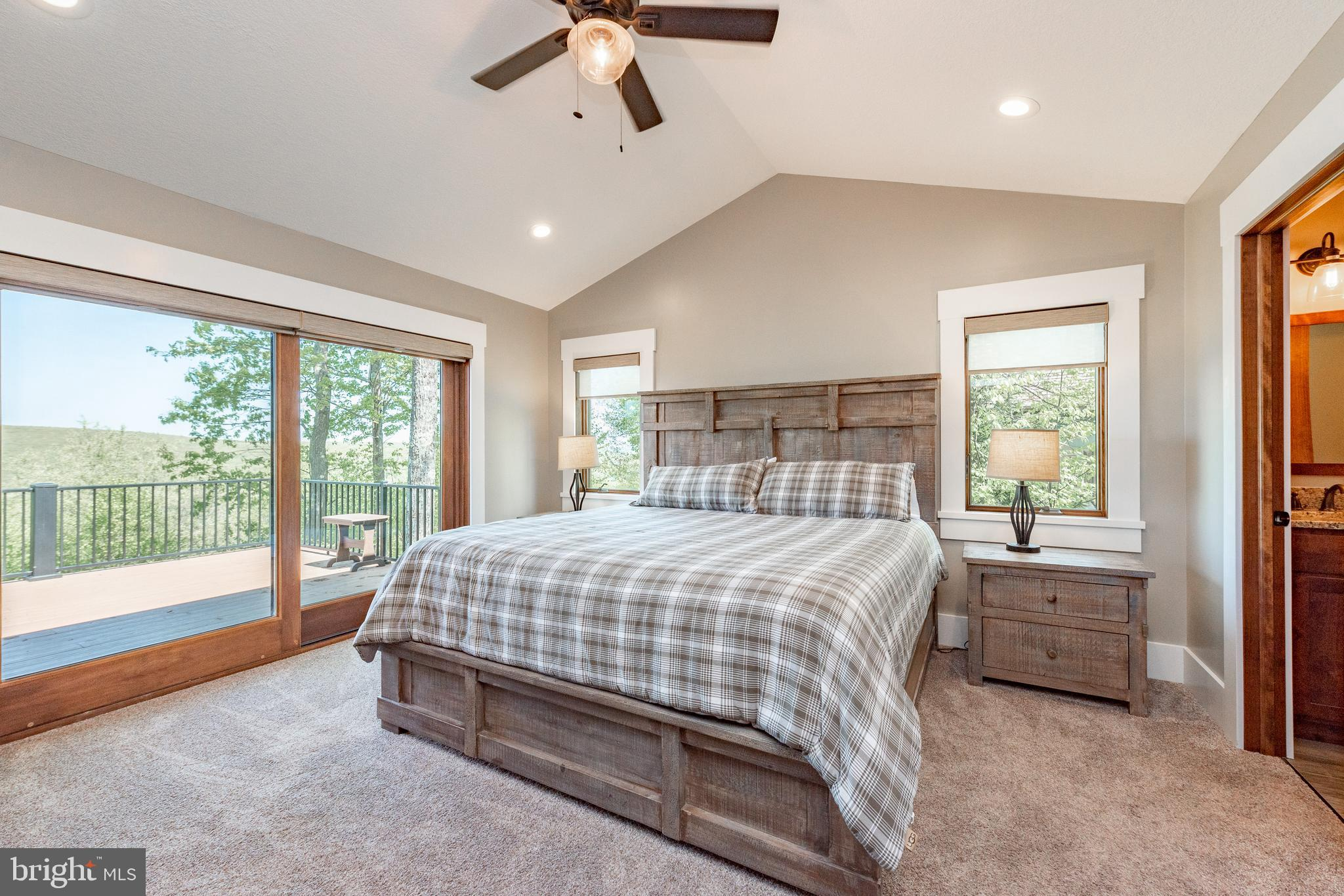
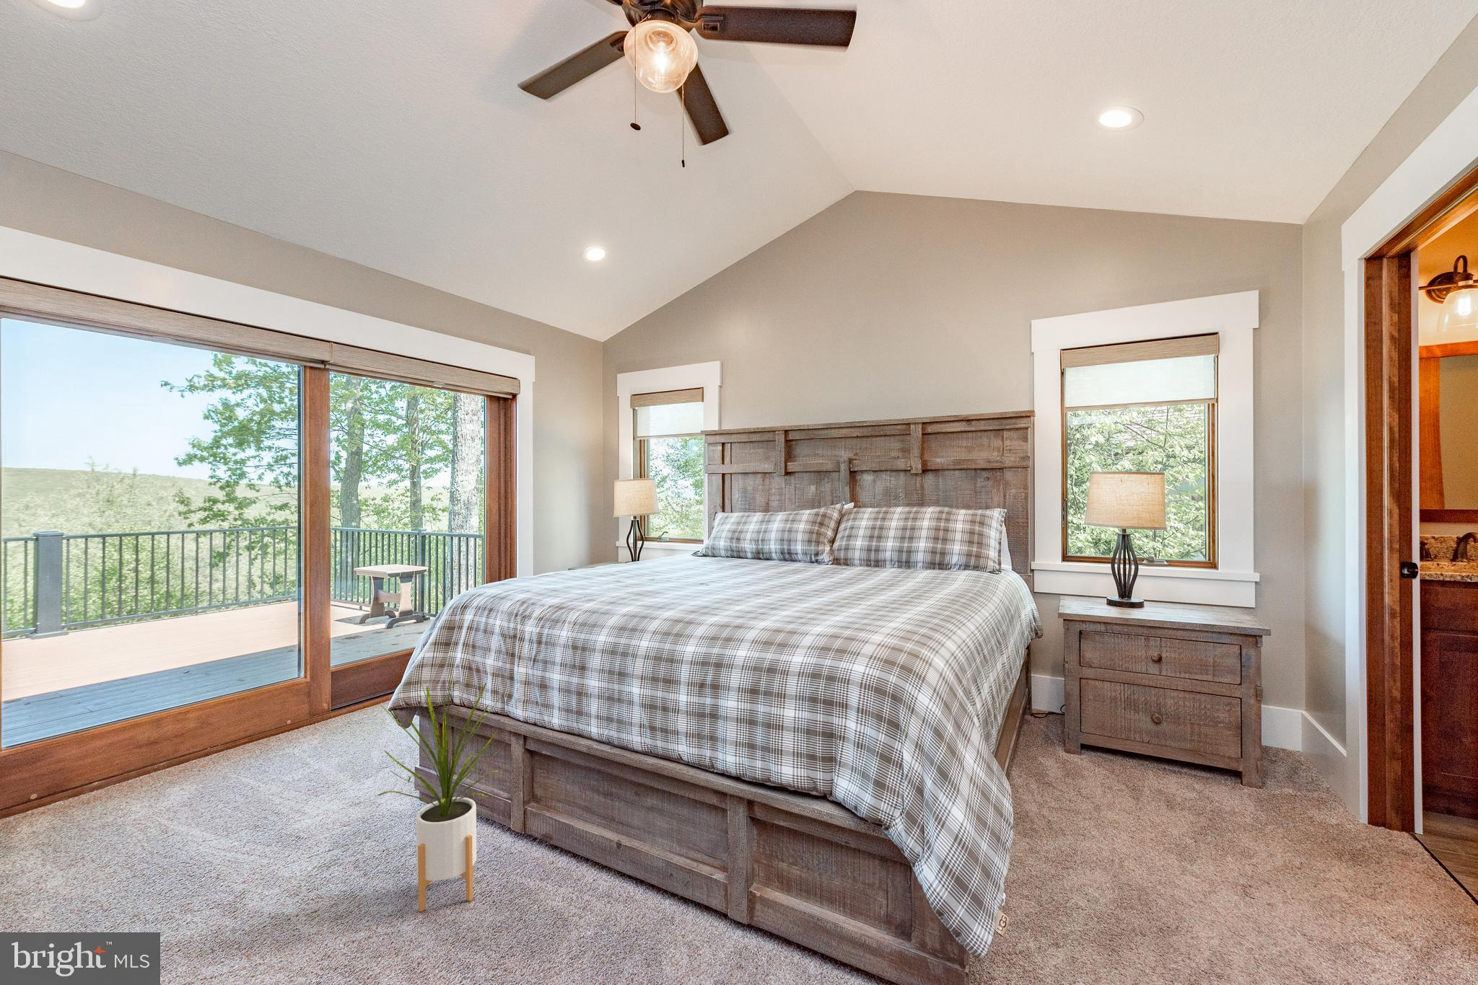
+ house plant (446, 785)
